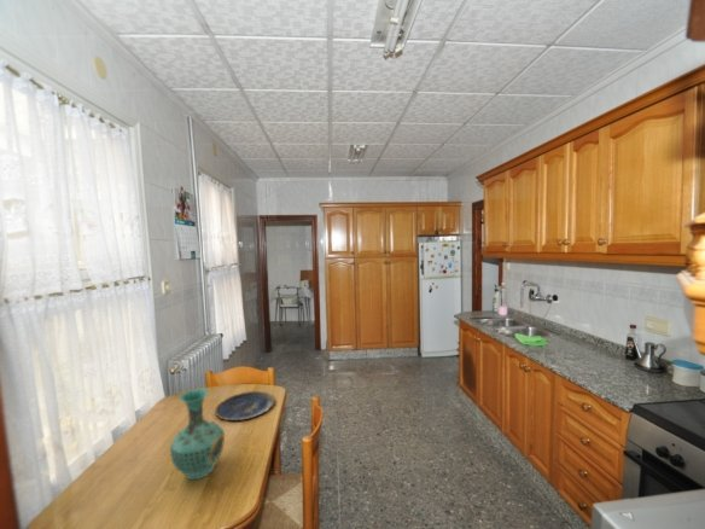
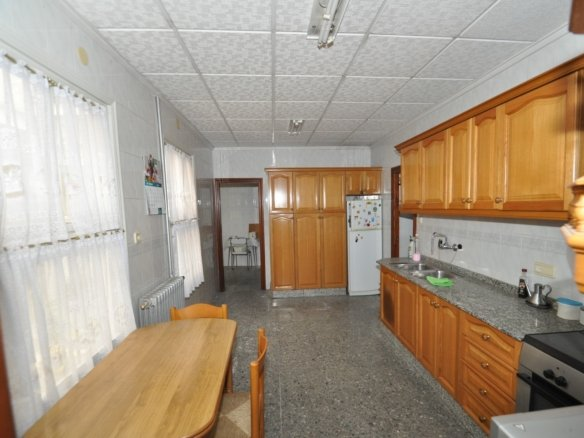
- vase (197, 432)
- plate (245, 405)
